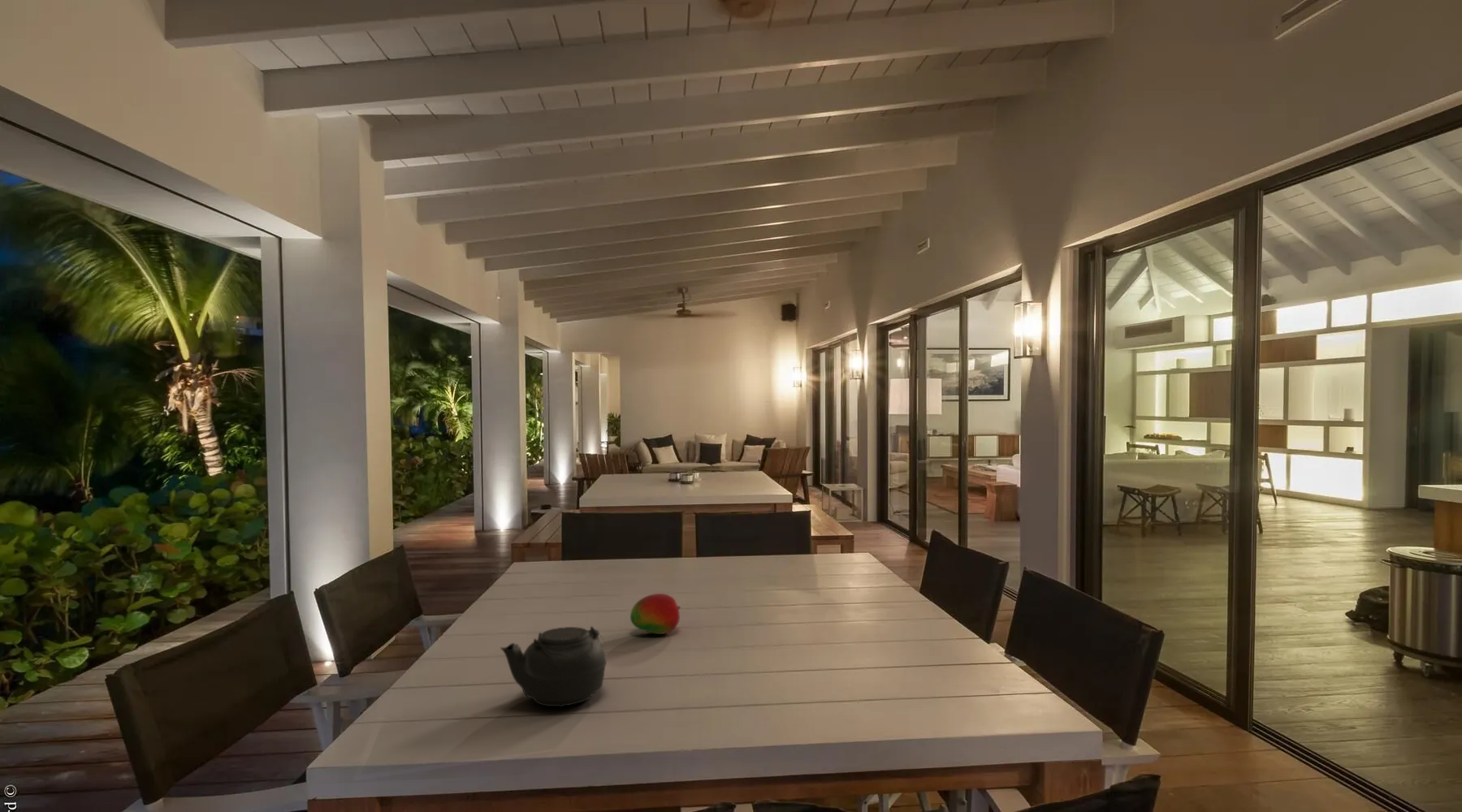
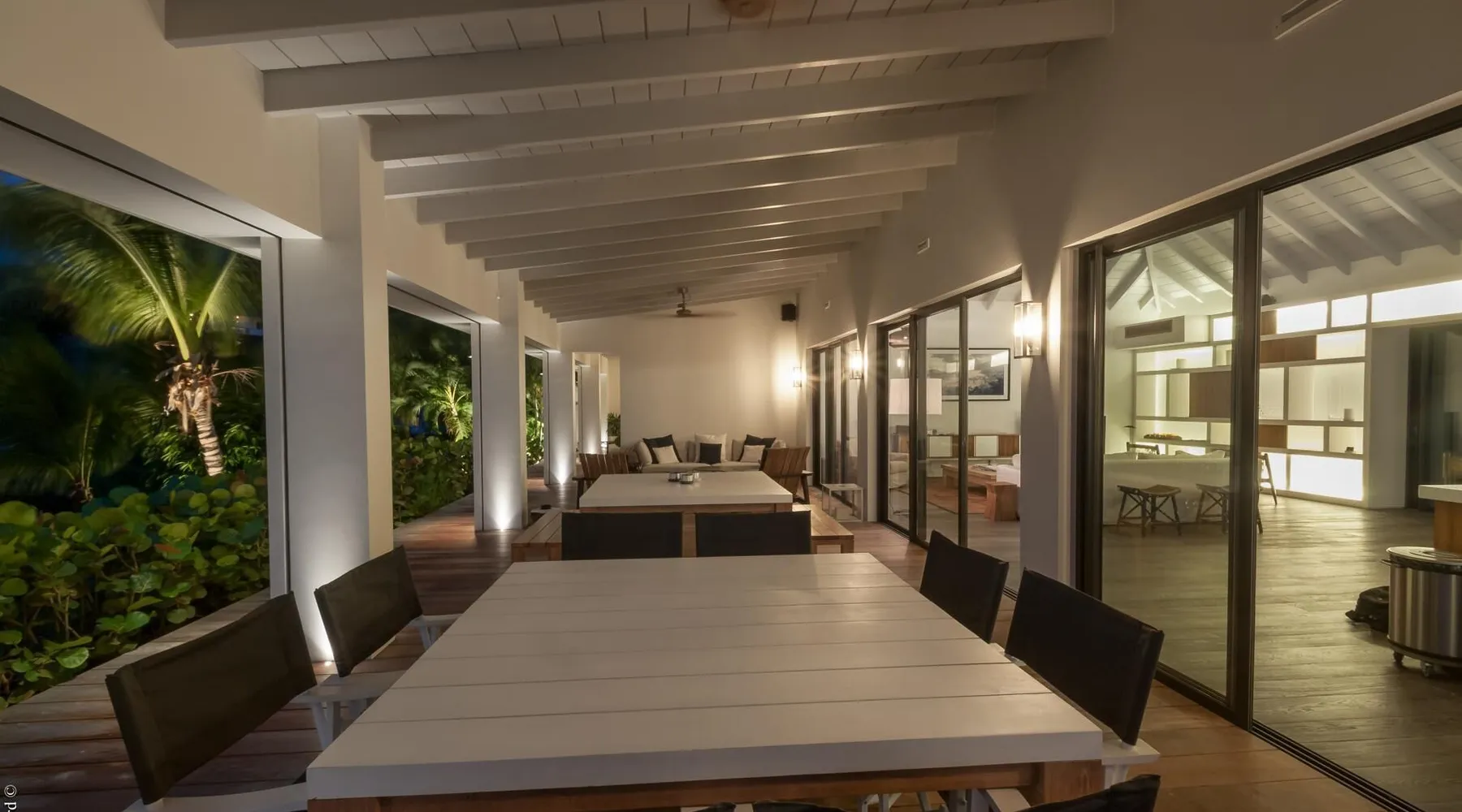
- teapot (554, 667)
- fruit (655, 614)
